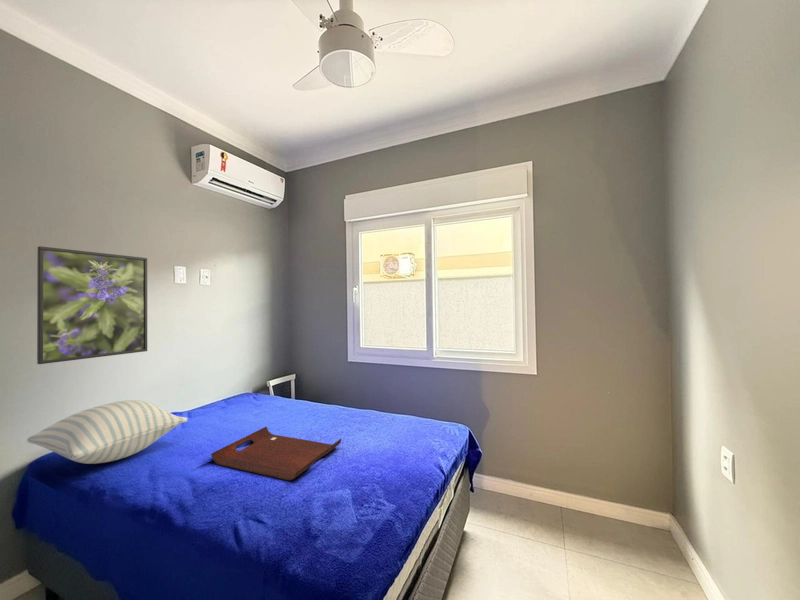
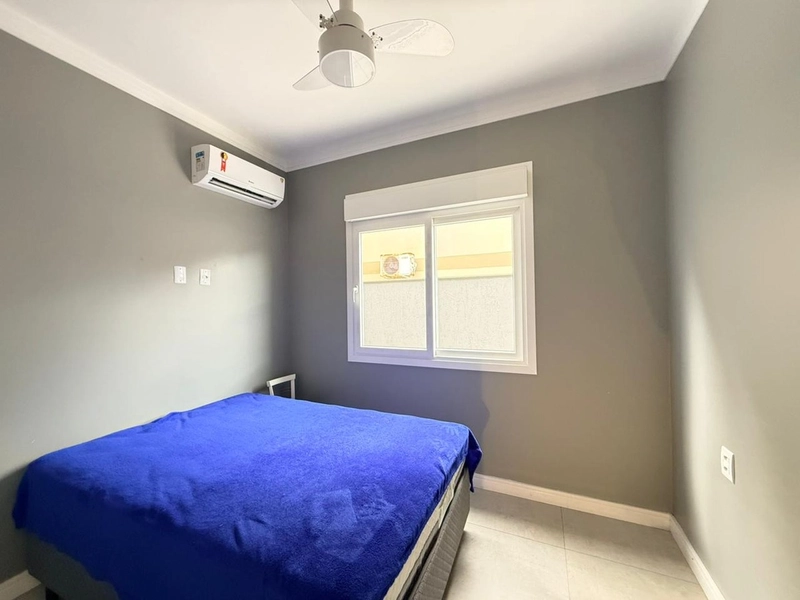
- serving tray (279, 450)
- pillow (112, 429)
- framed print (98, 304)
